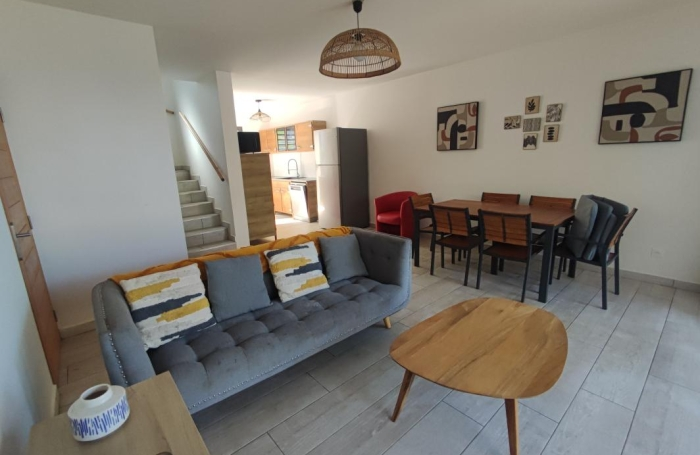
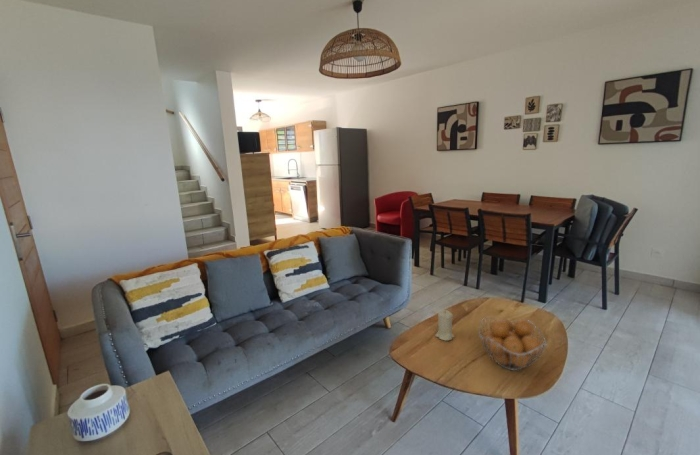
+ candle (444, 323)
+ fruit basket (510, 342)
